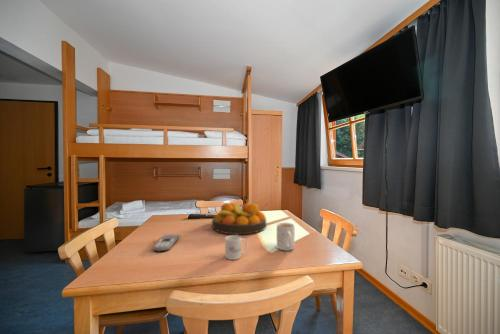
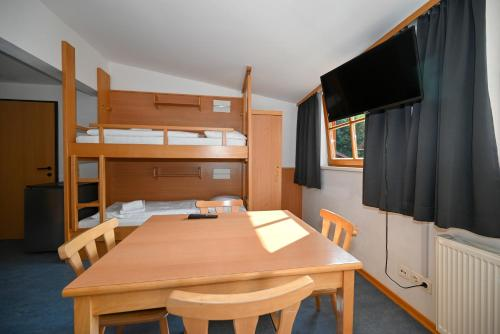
- remote control (166, 241)
- mug (286, 237)
- mug (236, 246)
- fruit bowl (239, 214)
